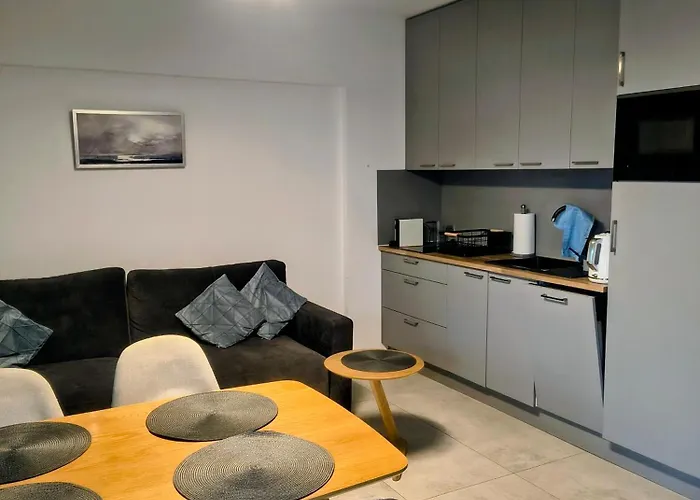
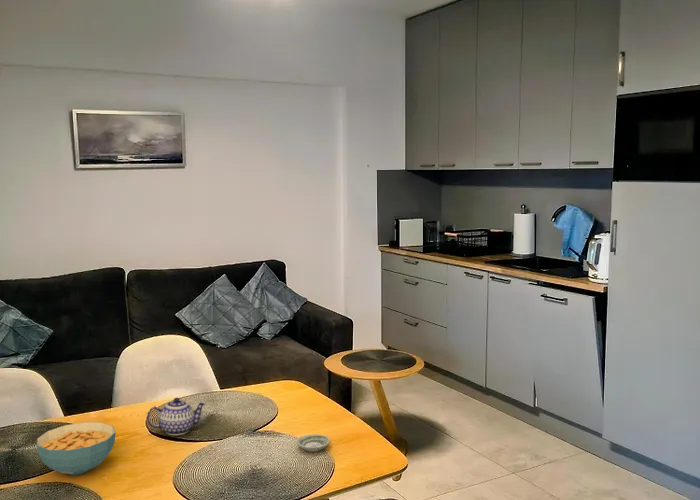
+ teapot (176, 414)
+ saucer (313, 444)
+ cereal bowl (77, 452)
